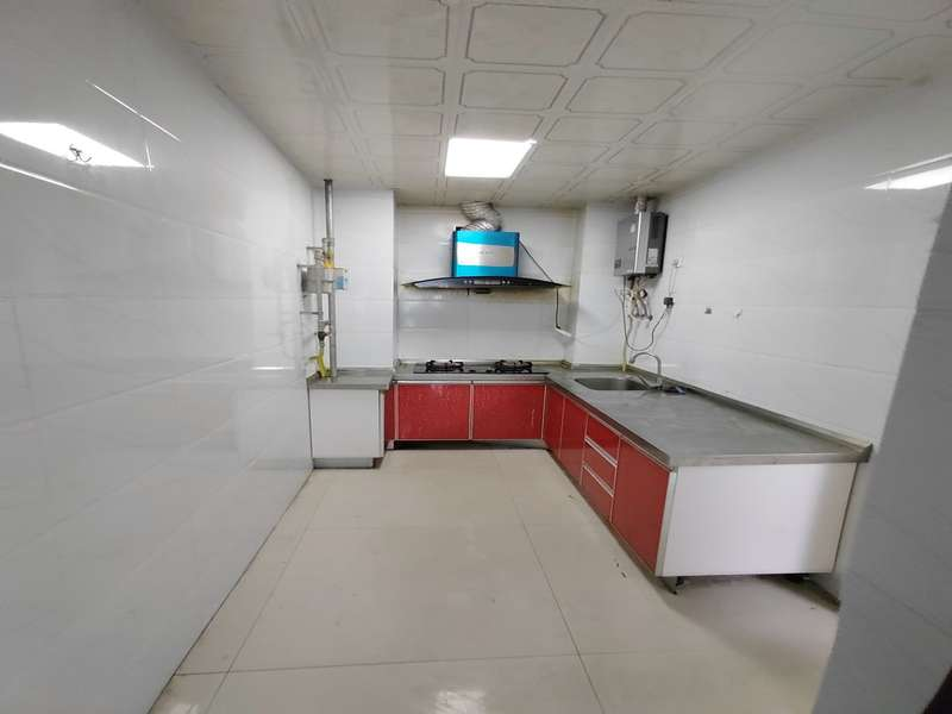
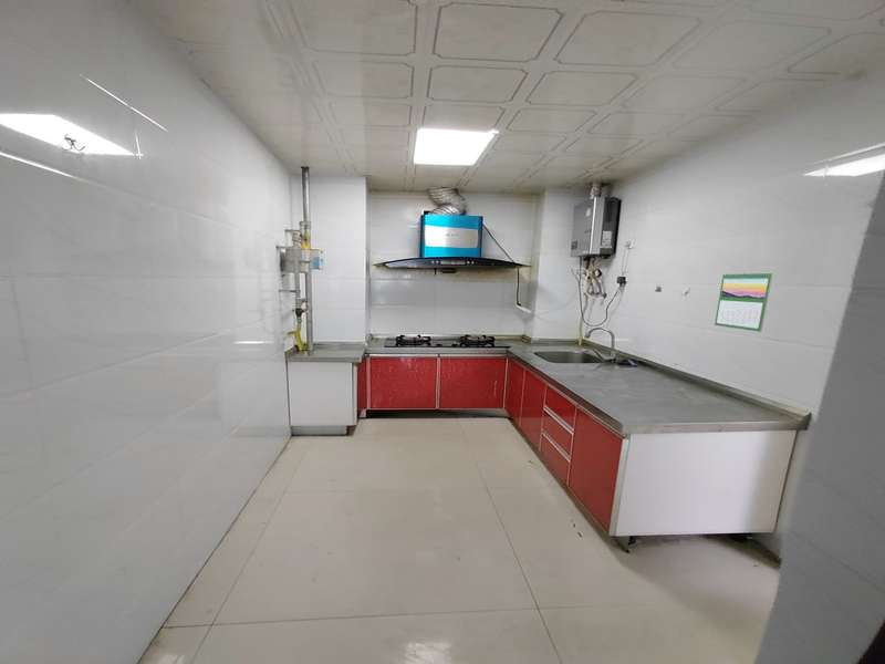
+ calendar (741, 300)
